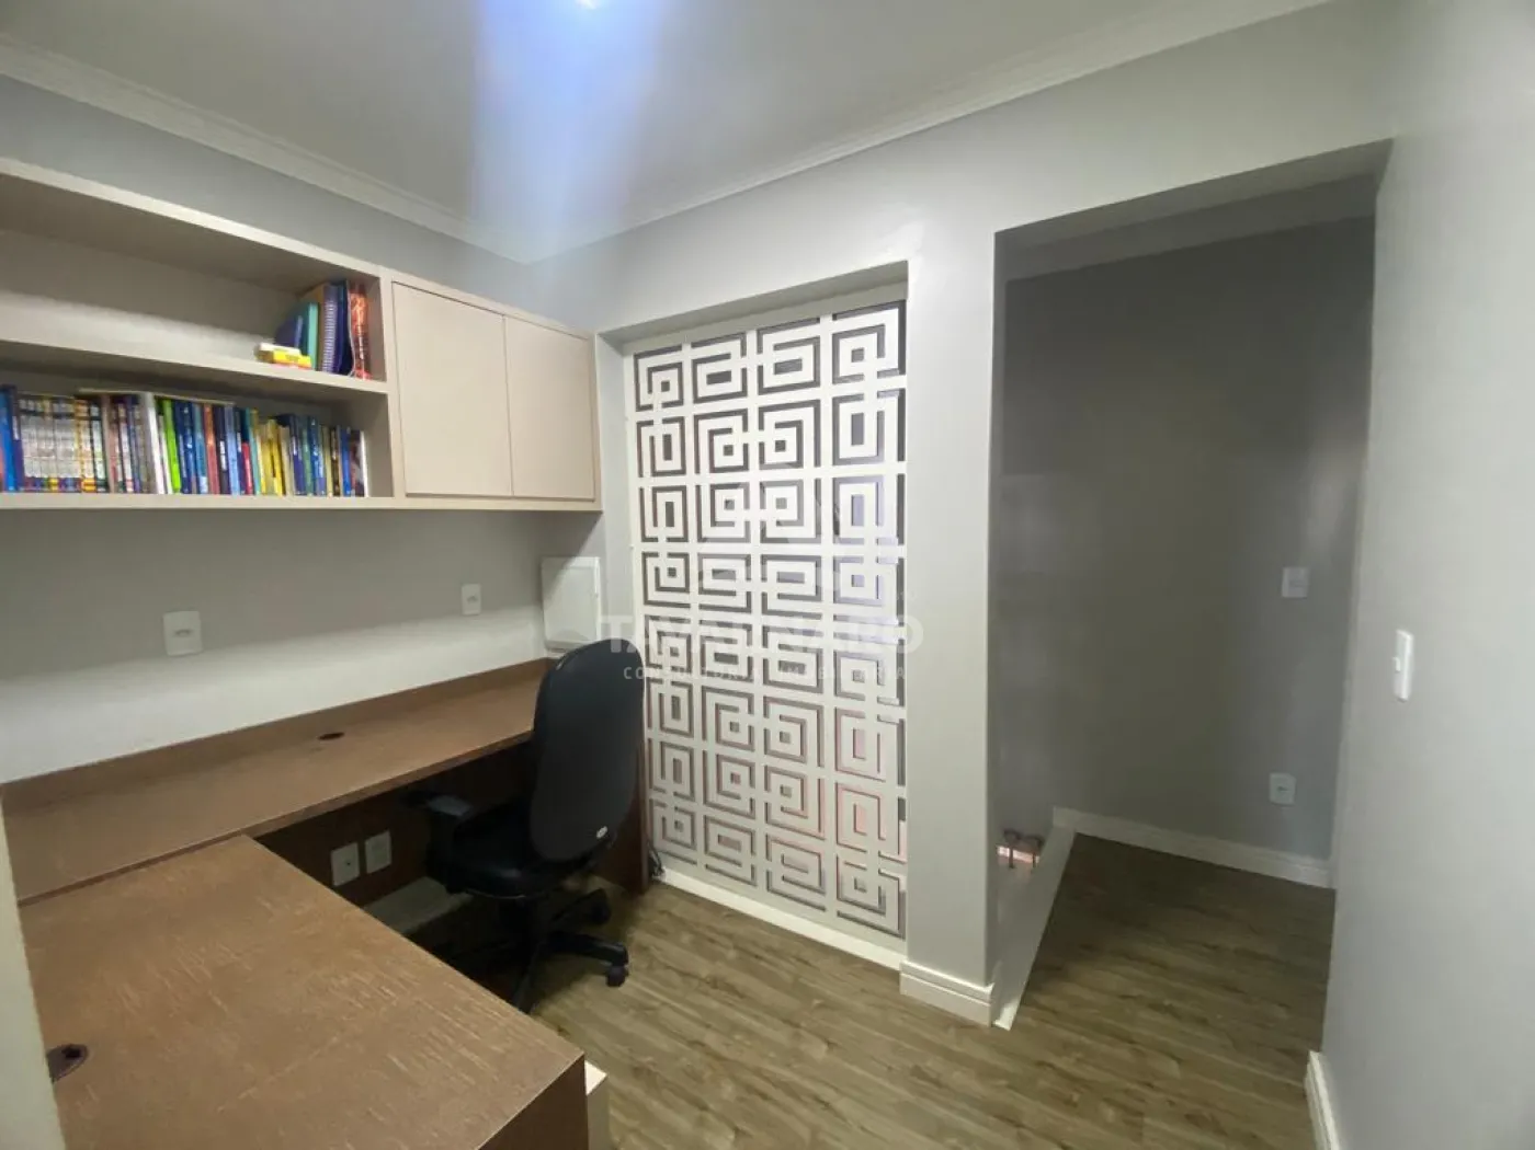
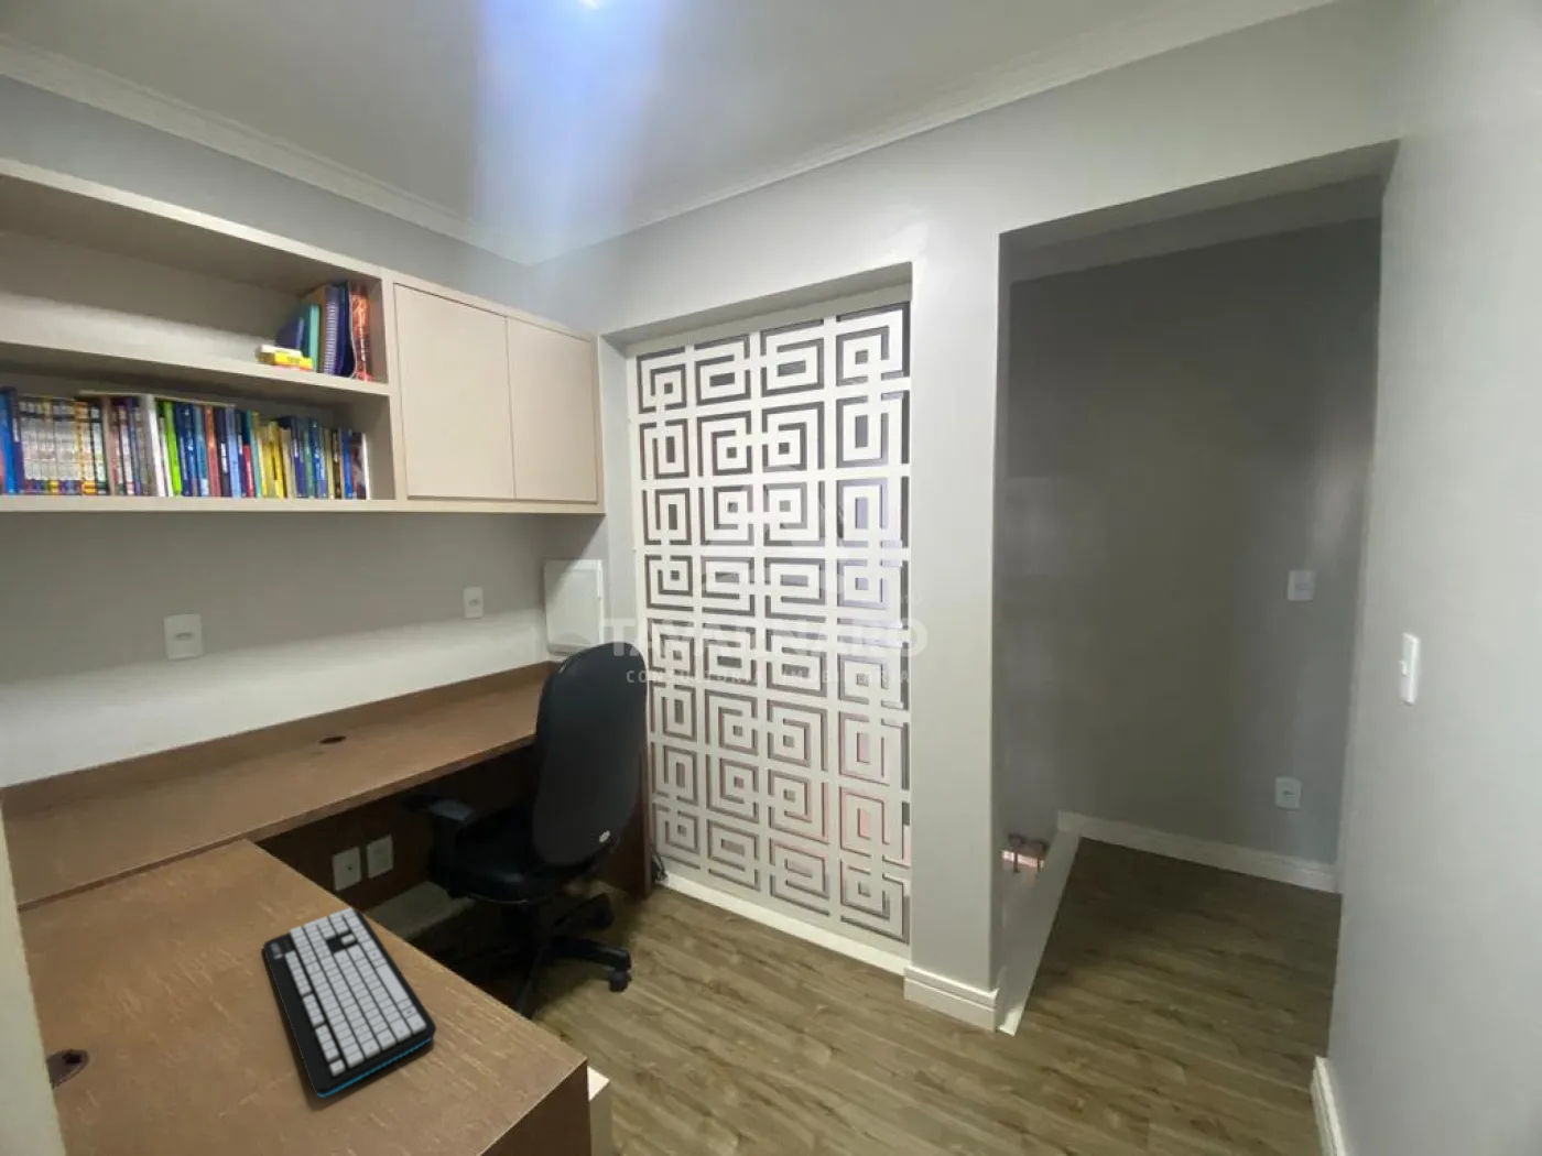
+ keyboard (341, 982)
